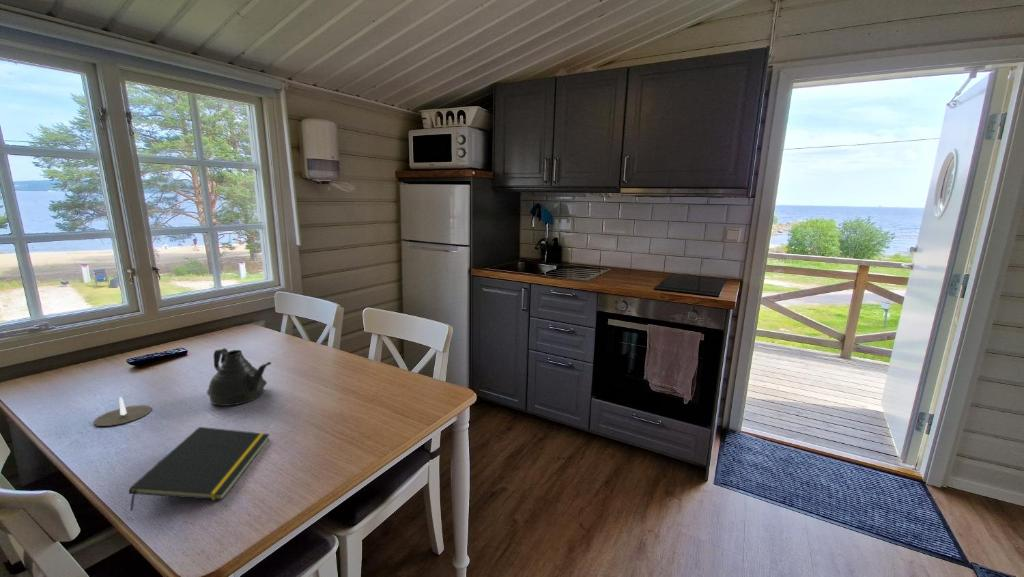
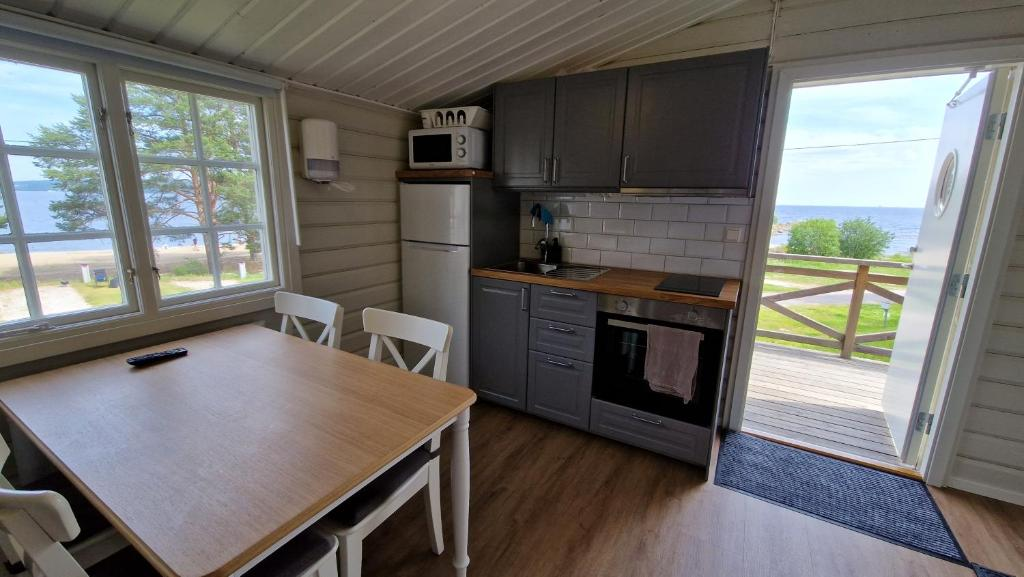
- teapot (242, 375)
- candle (121, 406)
- notepad (209, 459)
